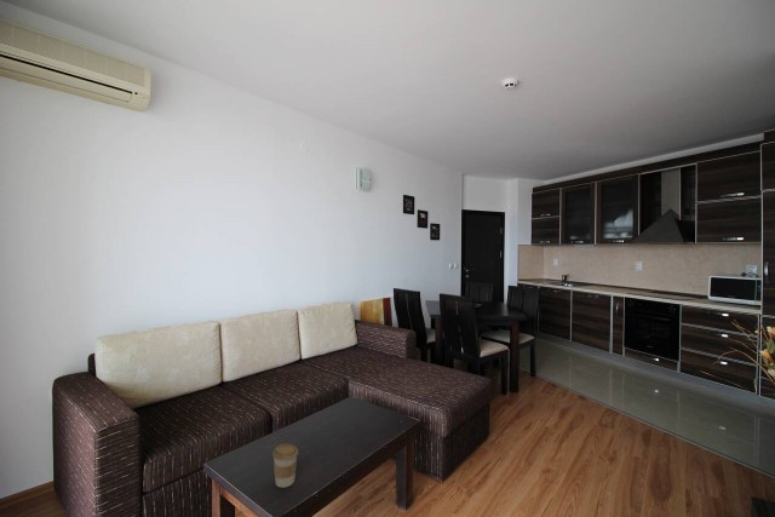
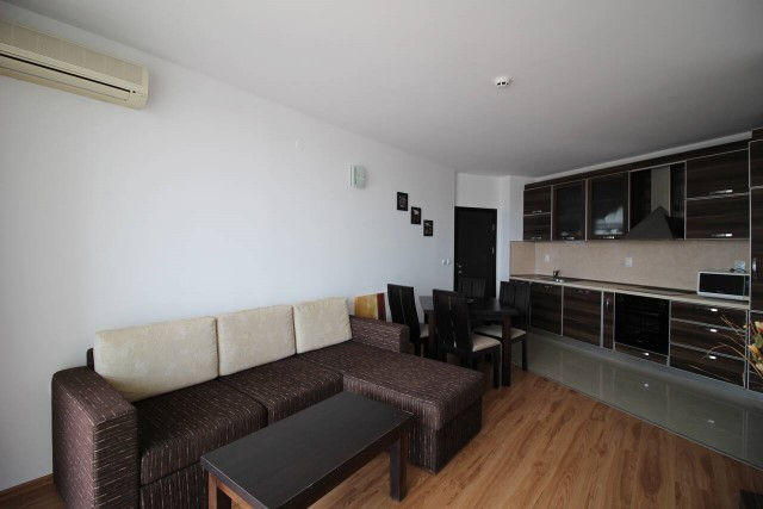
- coffee cup (285, 464)
